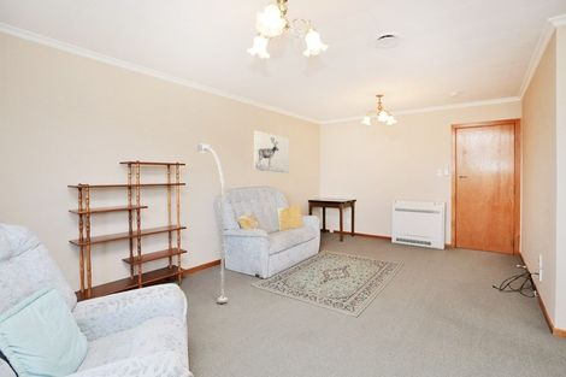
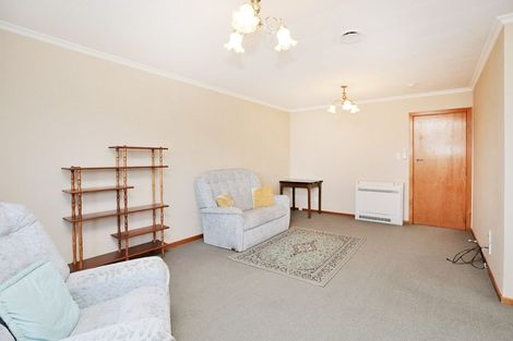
- floor lamp (220, 216)
- wall art (272, 153)
